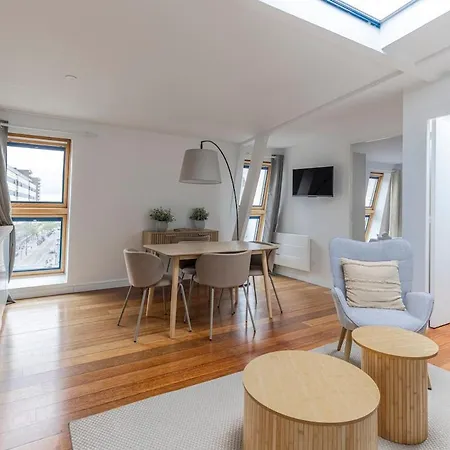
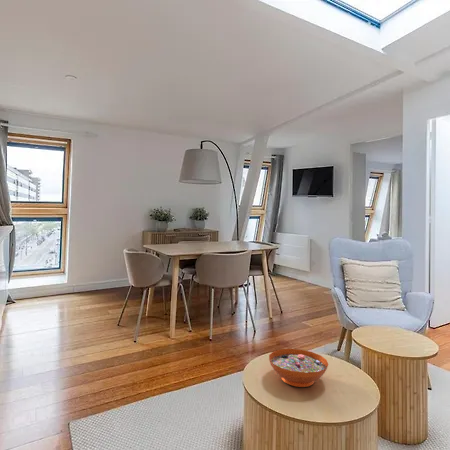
+ decorative bowl (297, 369)
